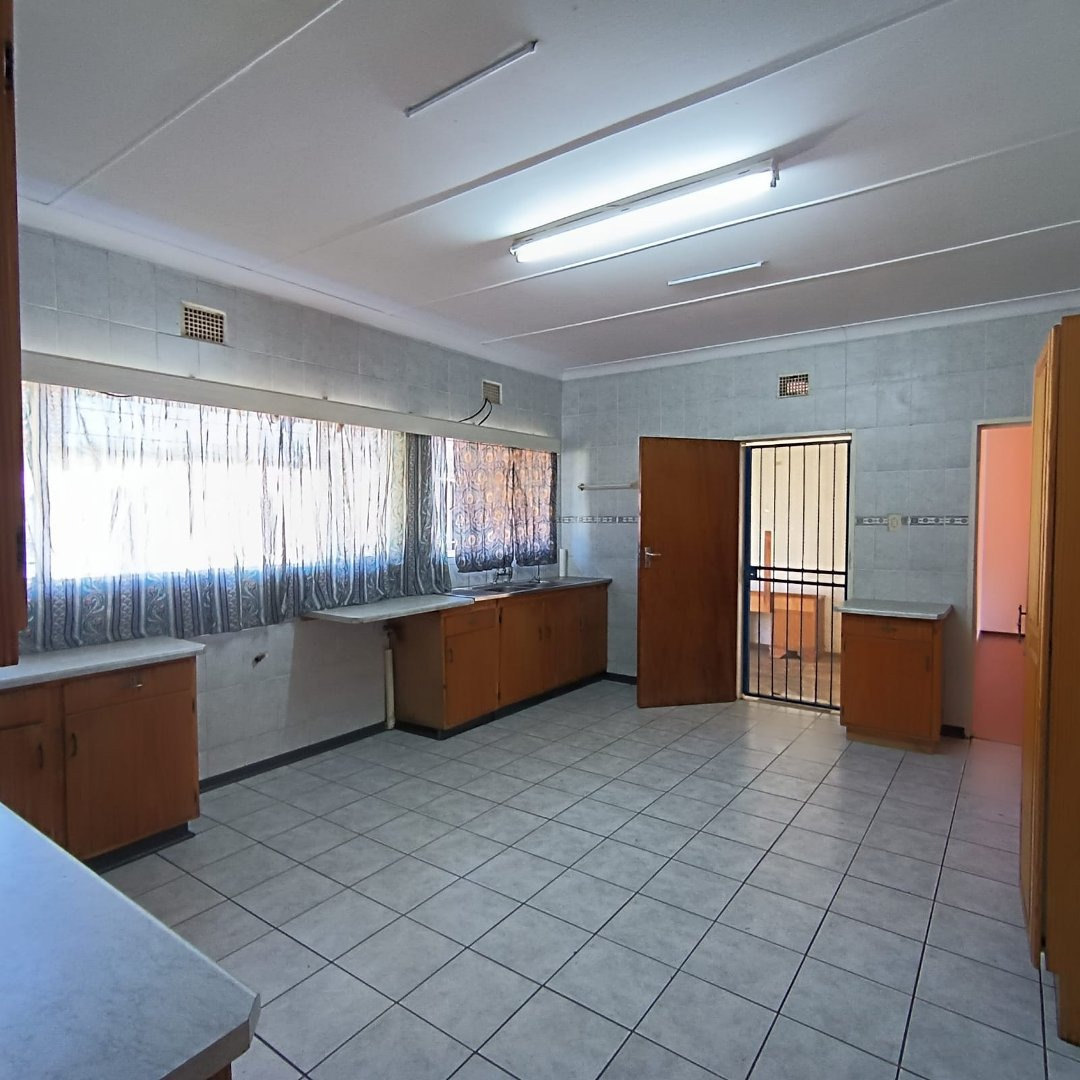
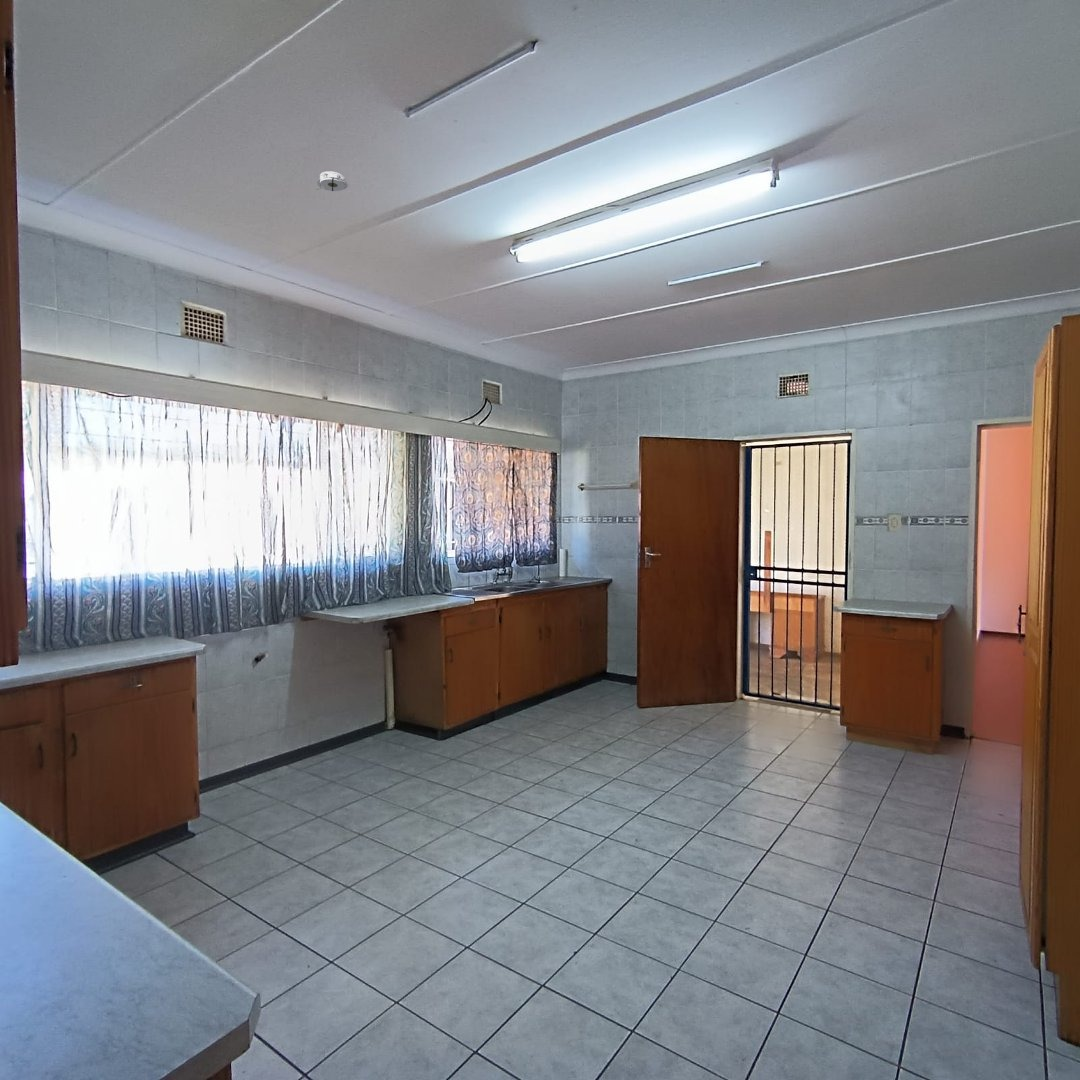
+ smoke detector (331, 181)
